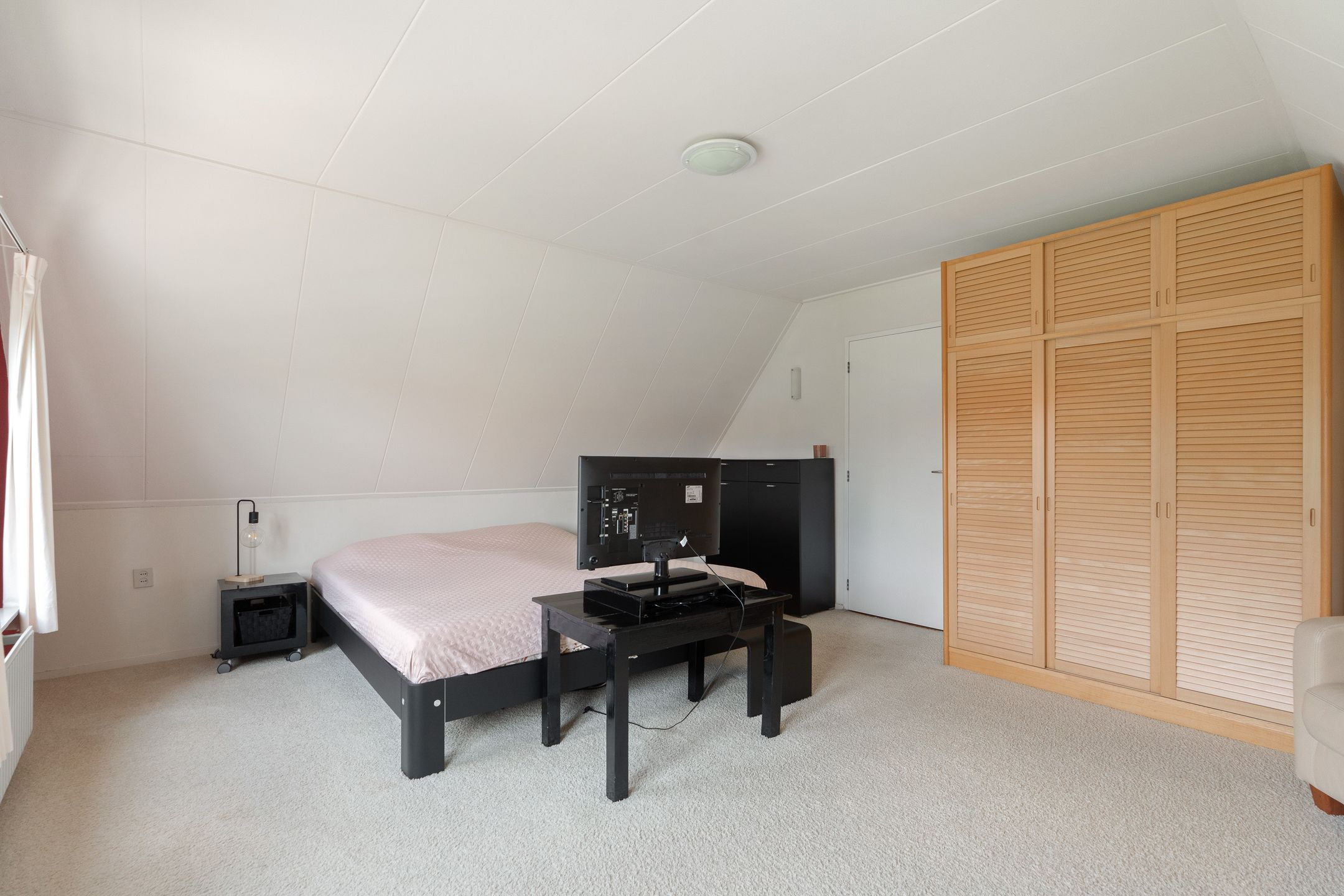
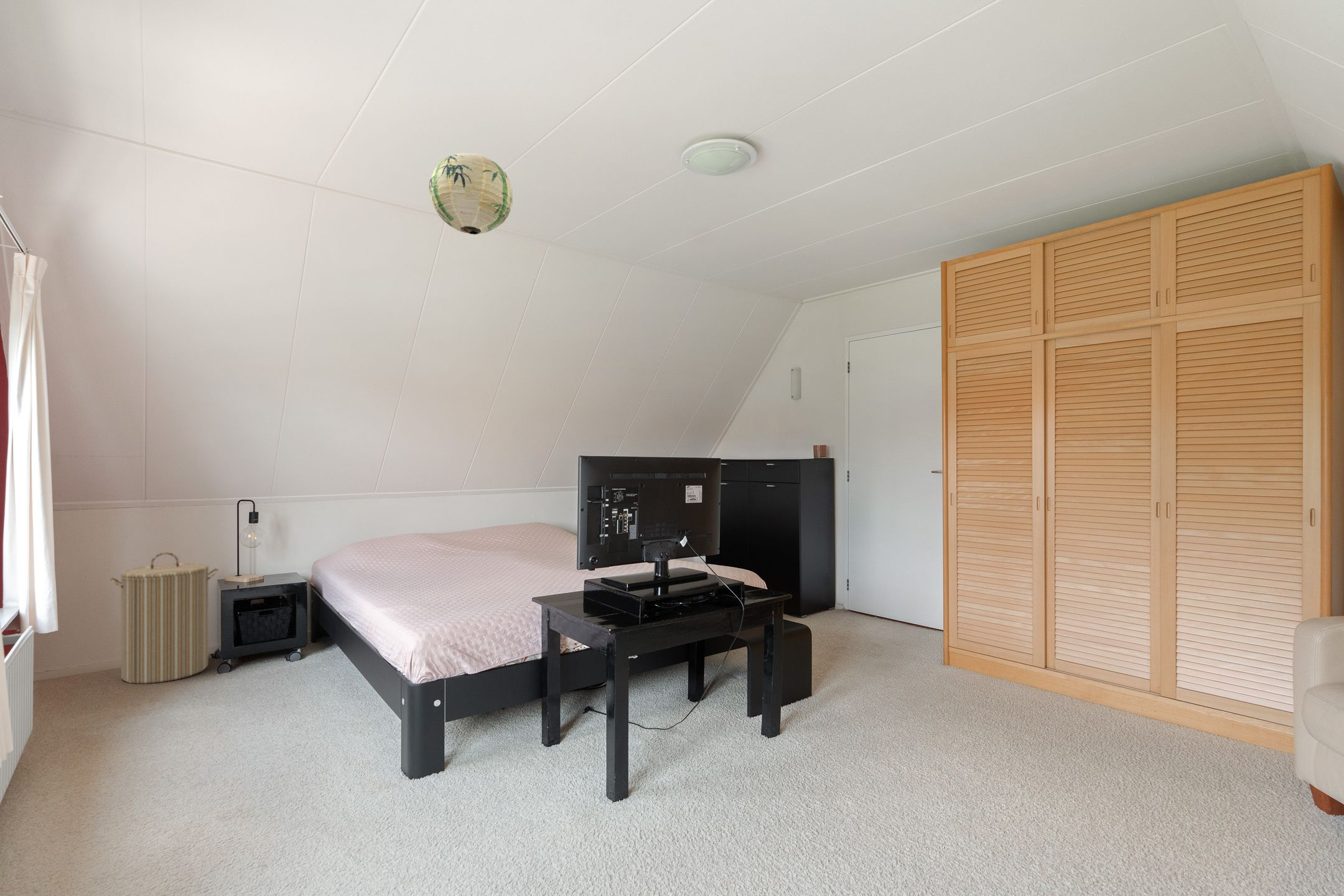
+ laundry hamper (166, 612)
+ paper lantern (471, 195)
